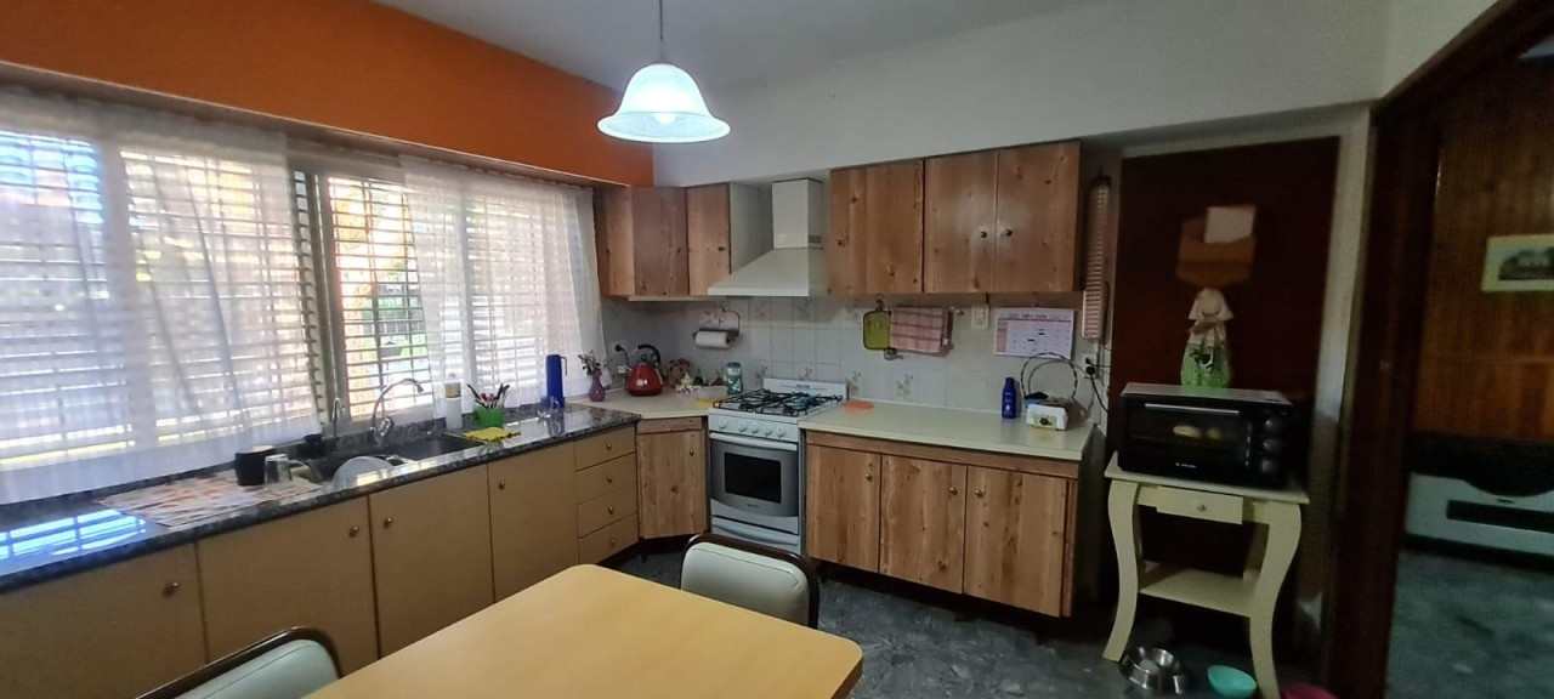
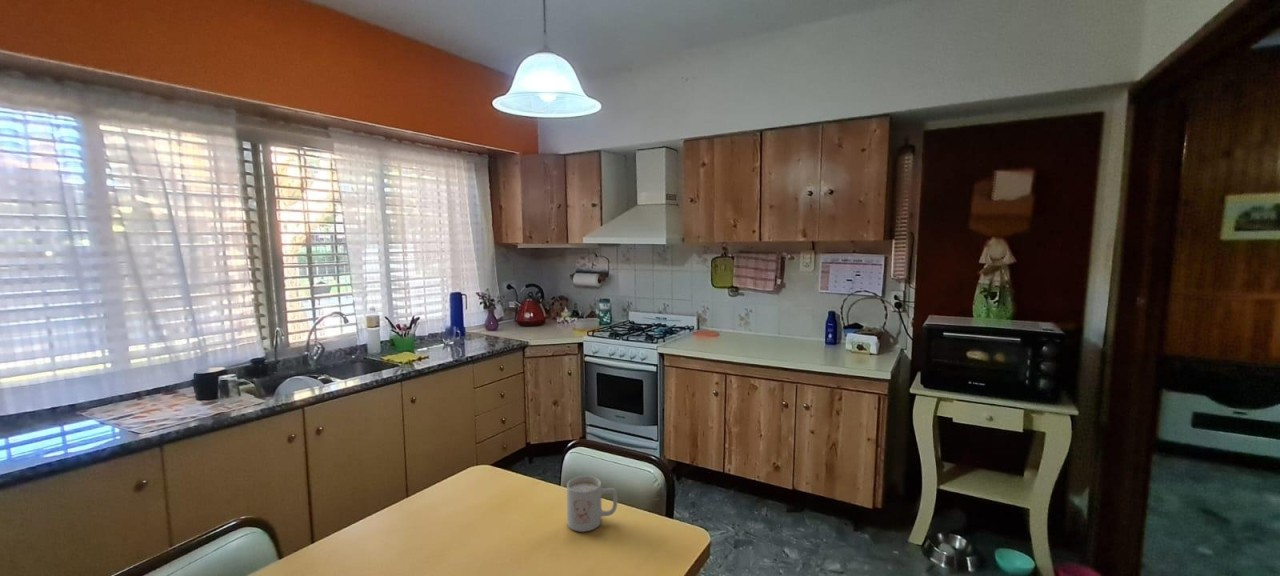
+ mug (592, 502)
